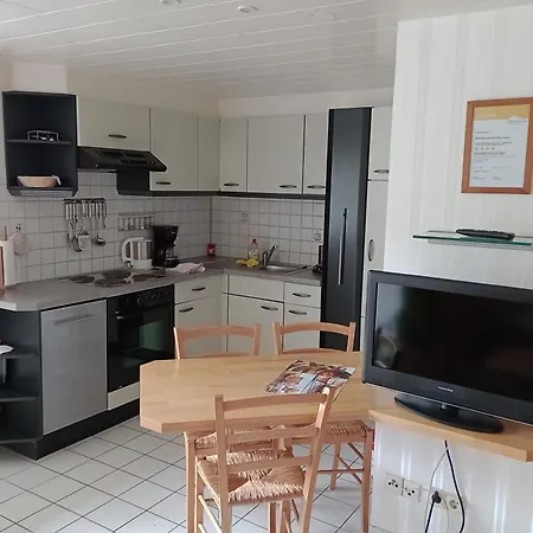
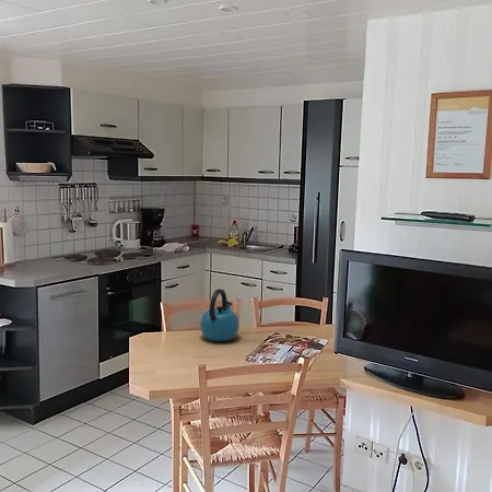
+ kettle (220, 313)
